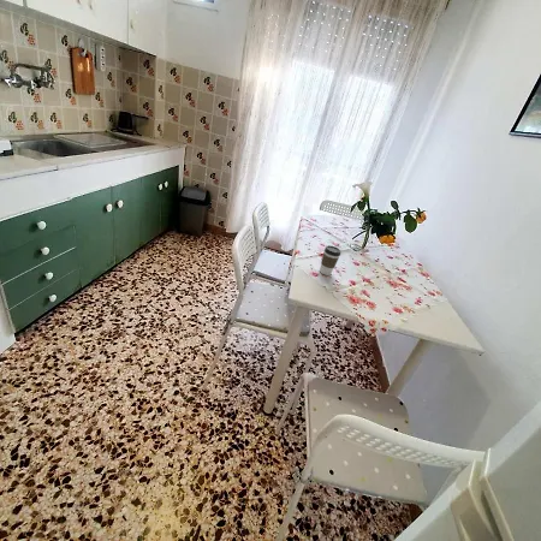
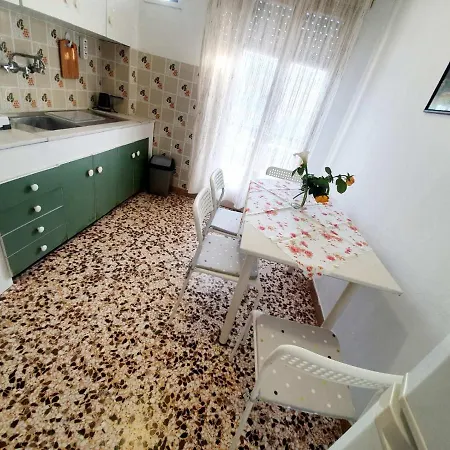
- coffee cup (328, 260)
